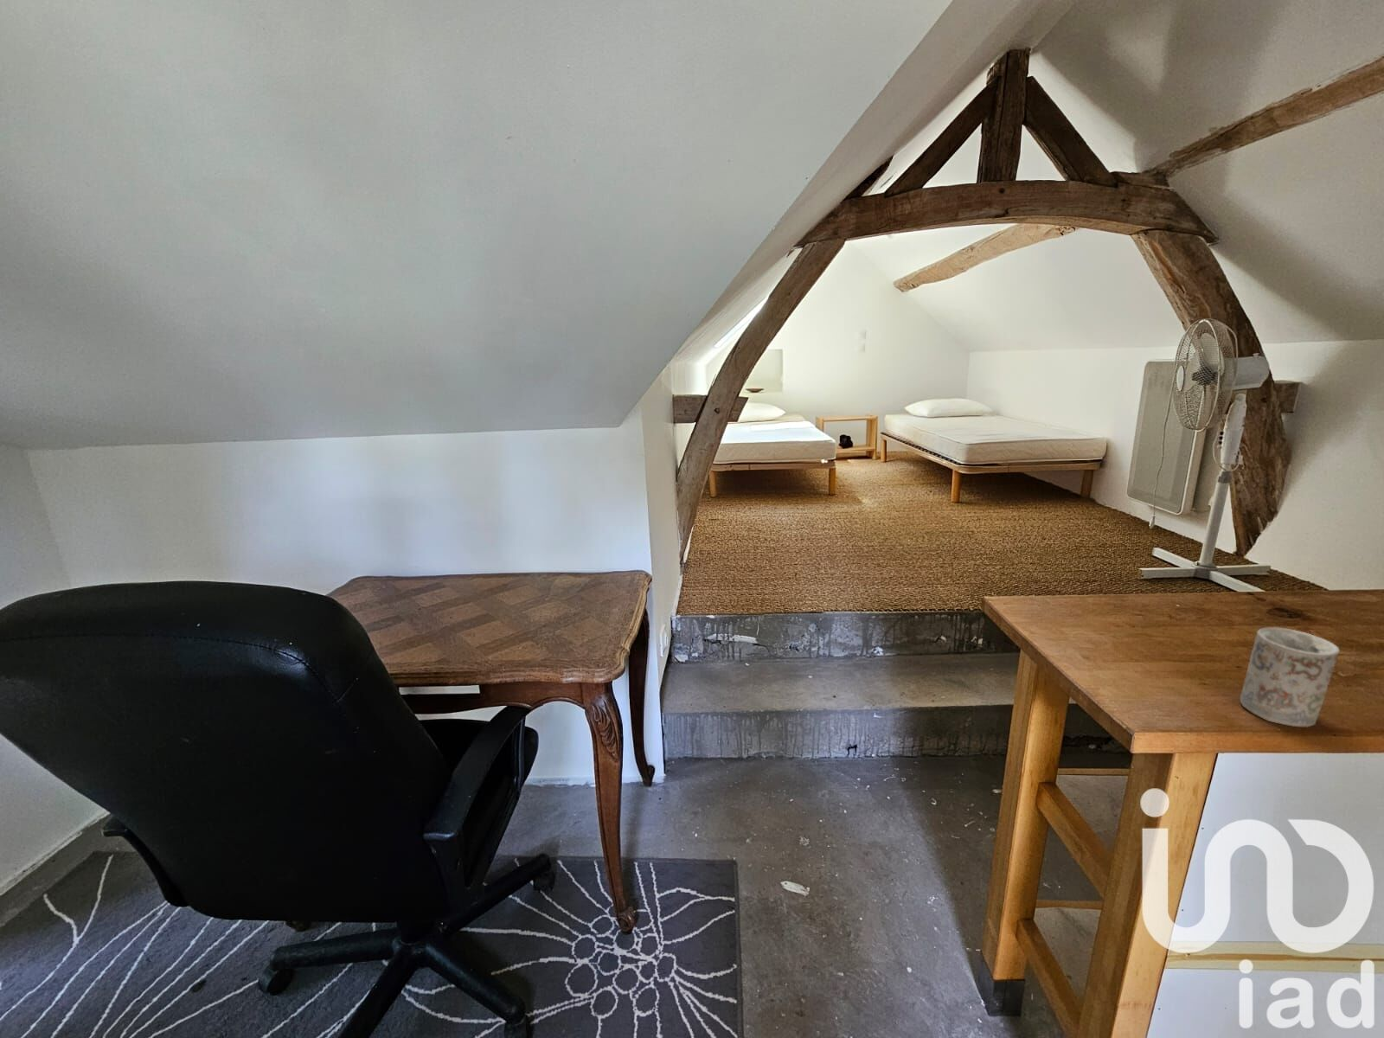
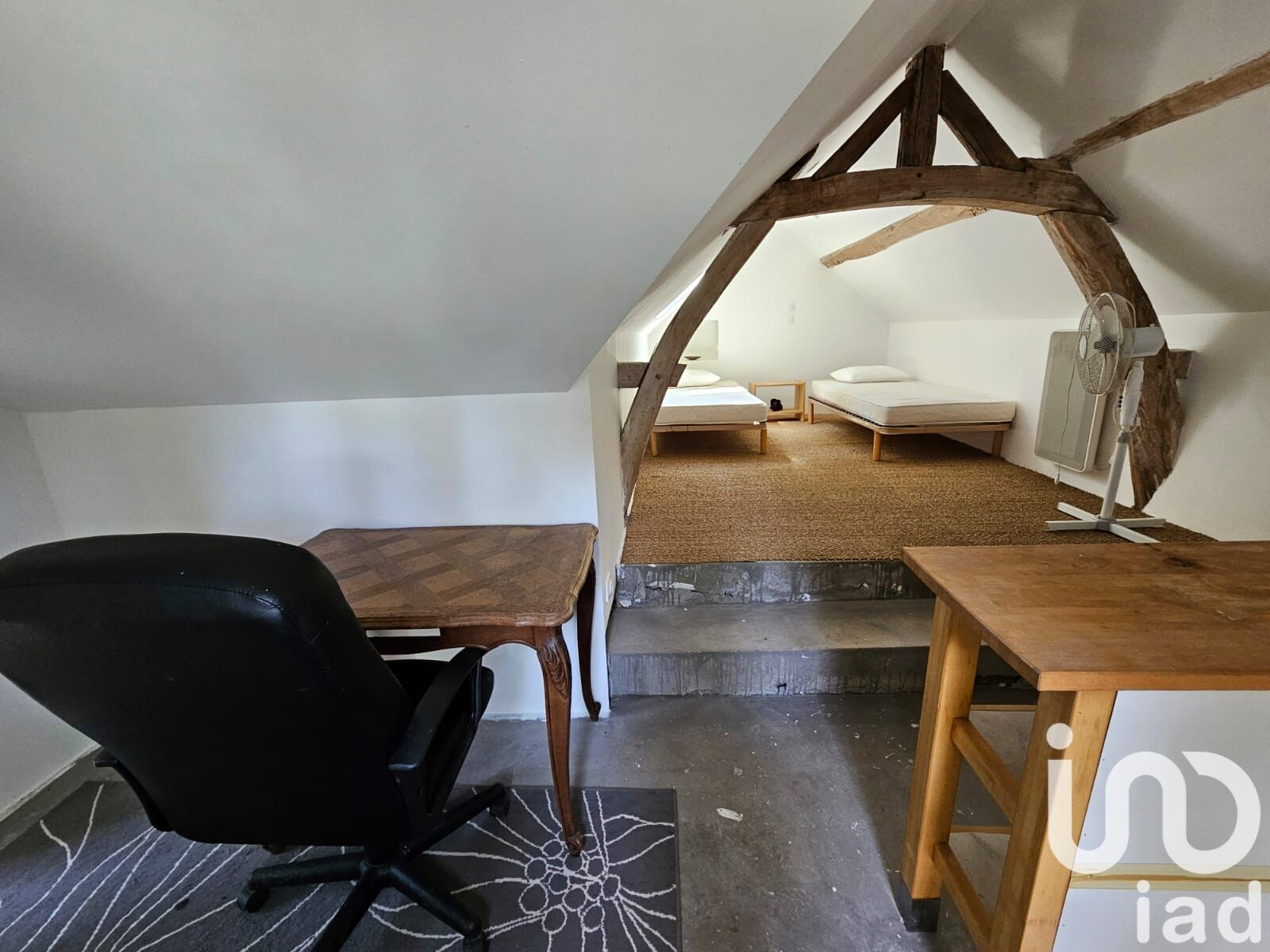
- mug (1282, 672)
